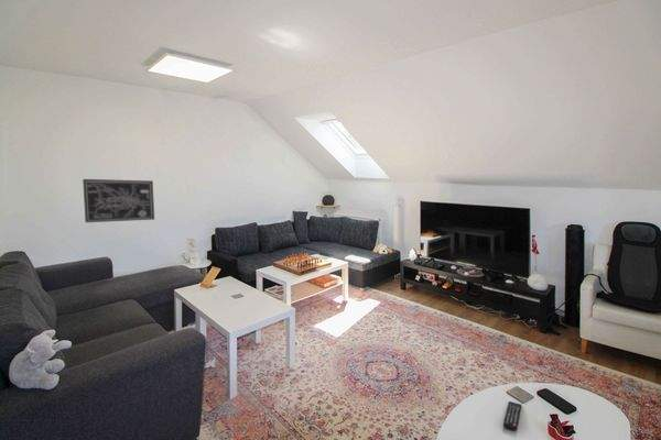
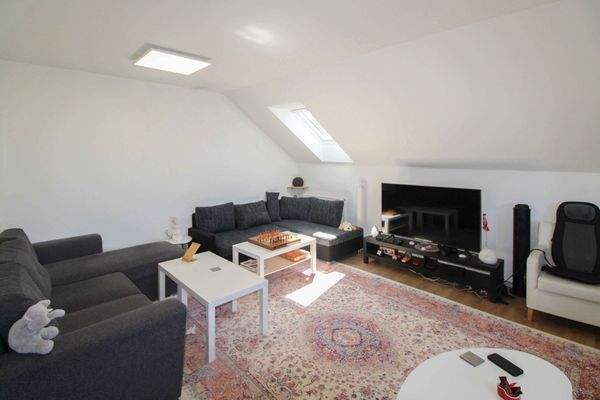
- wall art (120, 200)
- remote control (512, 415)
